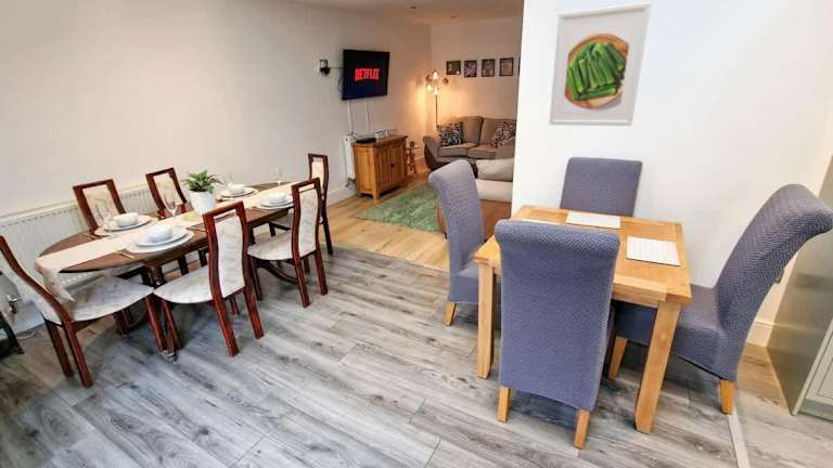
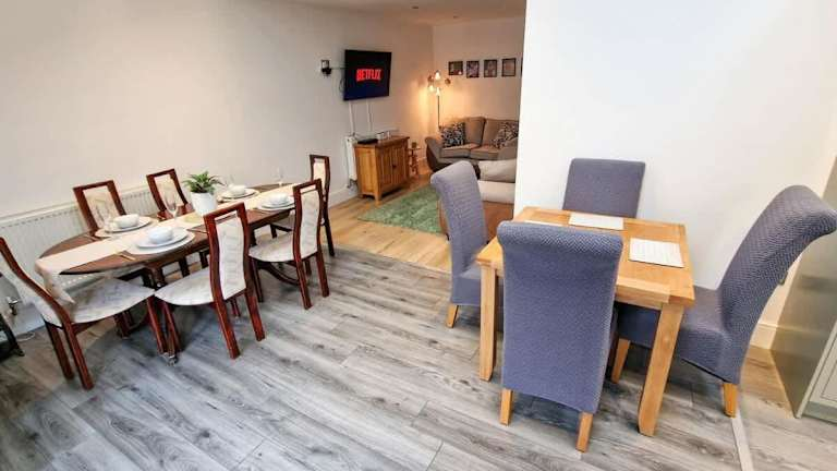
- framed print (595, 69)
